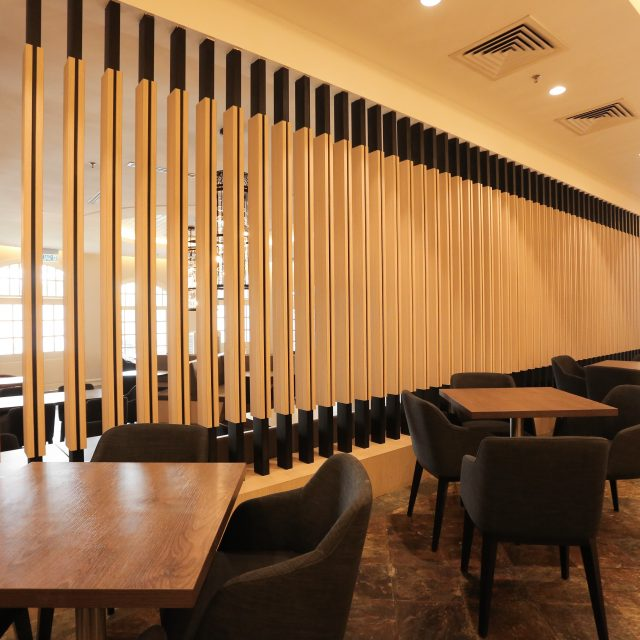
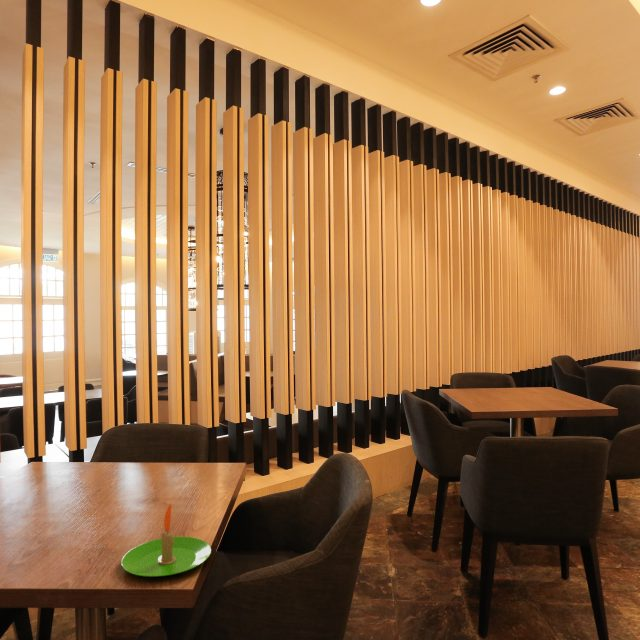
+ candle (167, 533)
